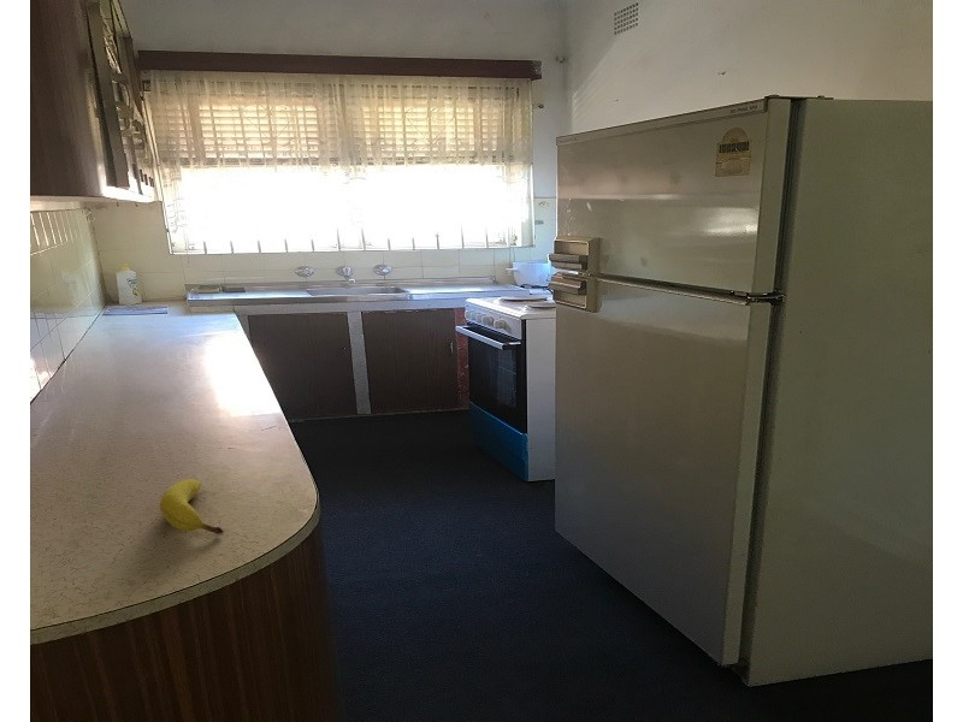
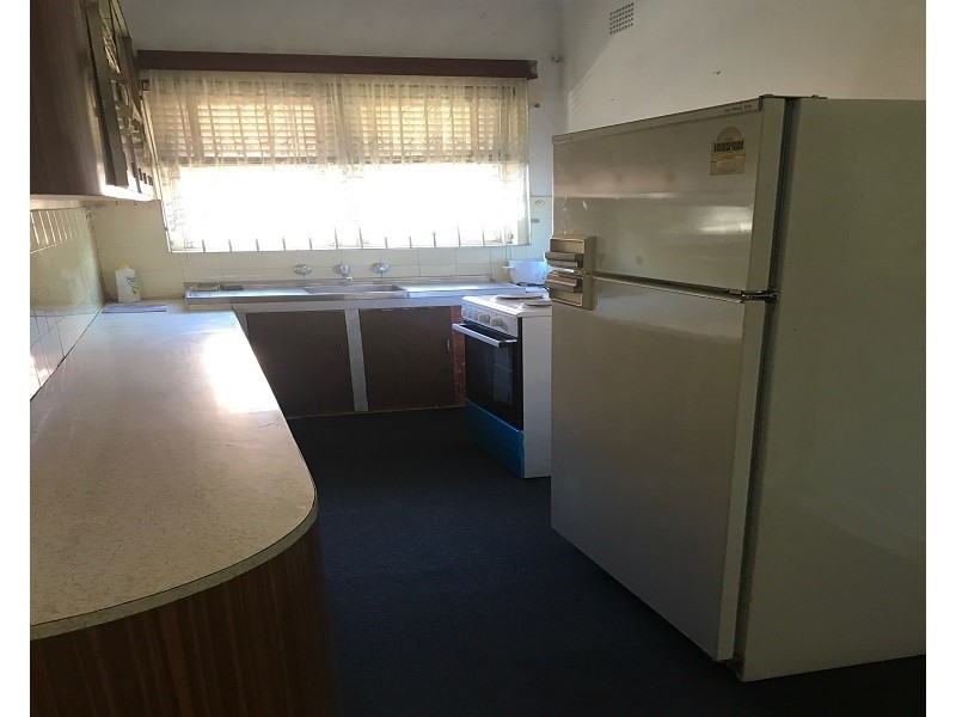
- fruit (187, 501)
